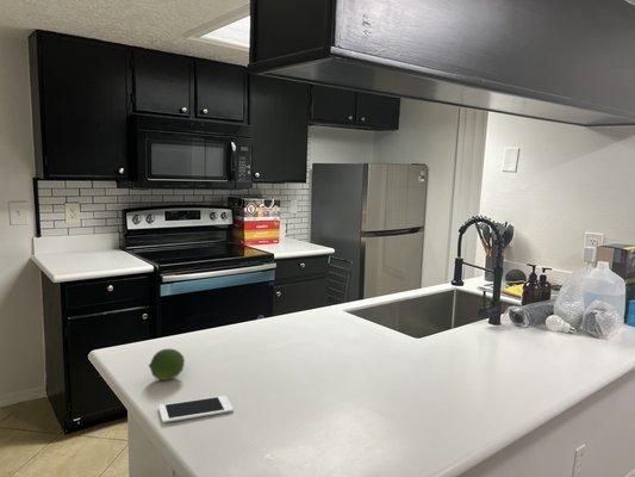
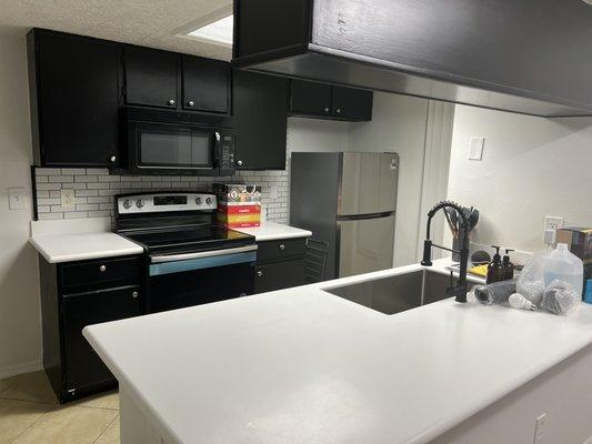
- cell phone (195, 408)
- fruit (167, 364)
